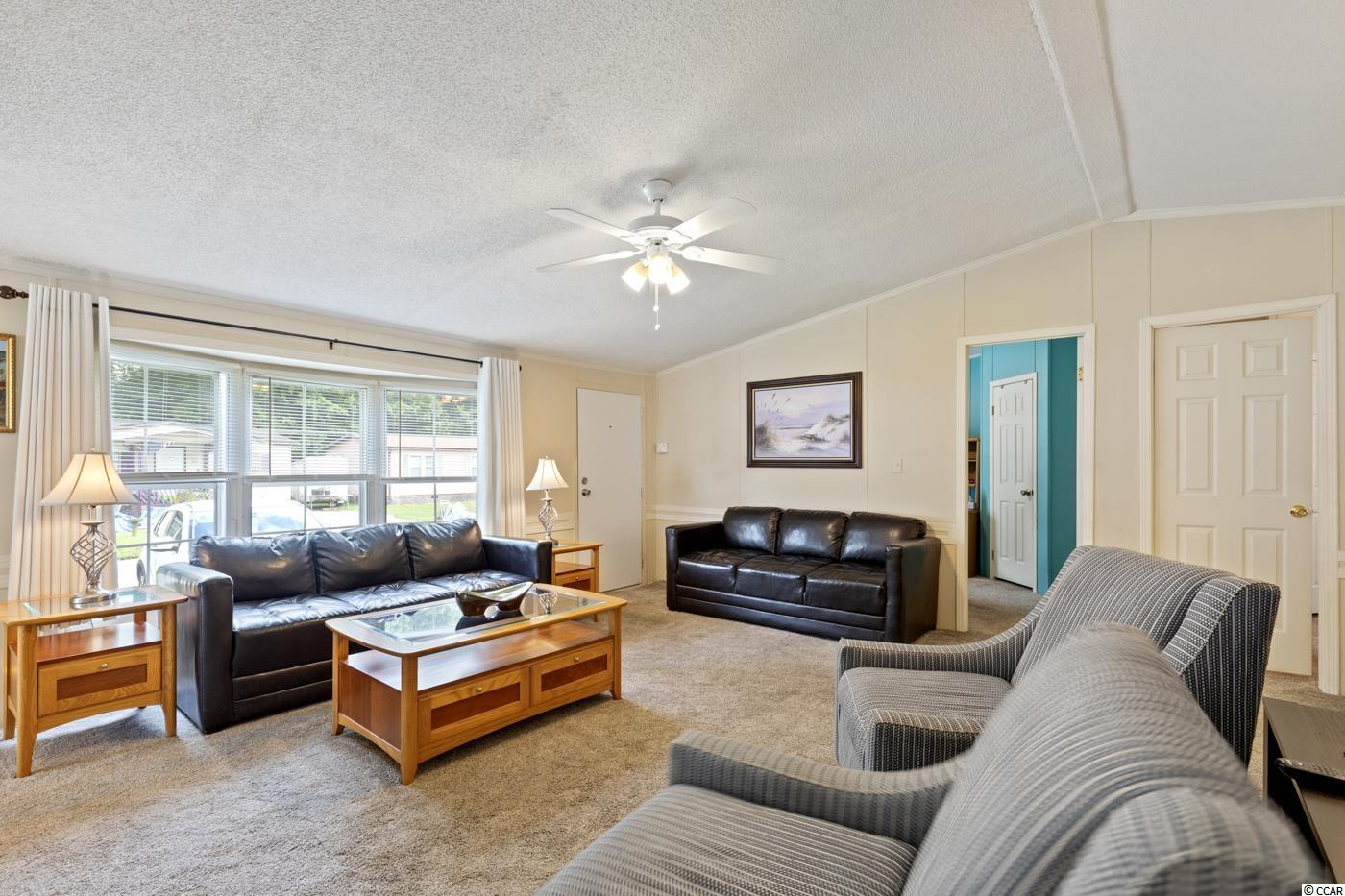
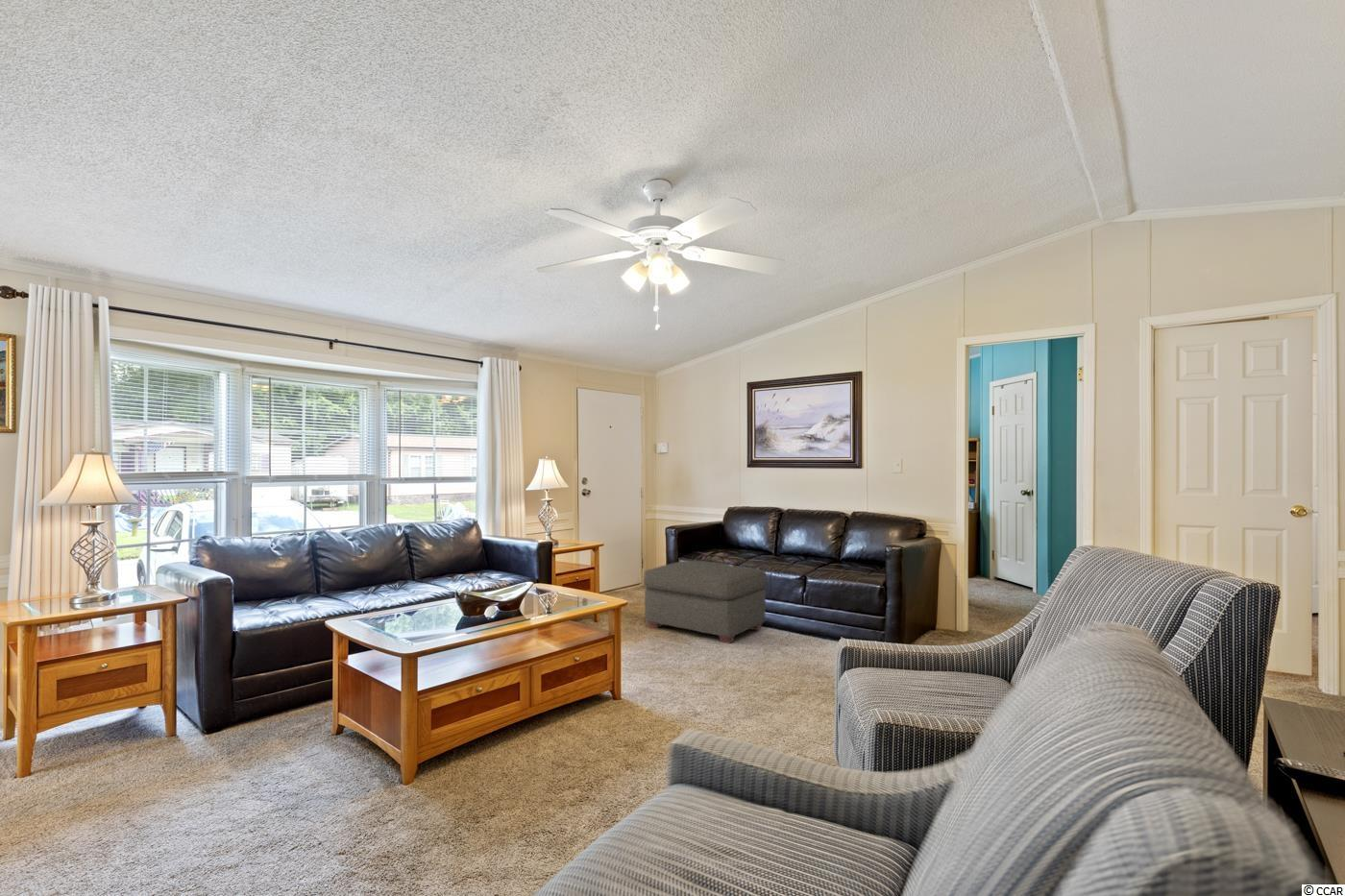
+ ottoman (704, 596)
